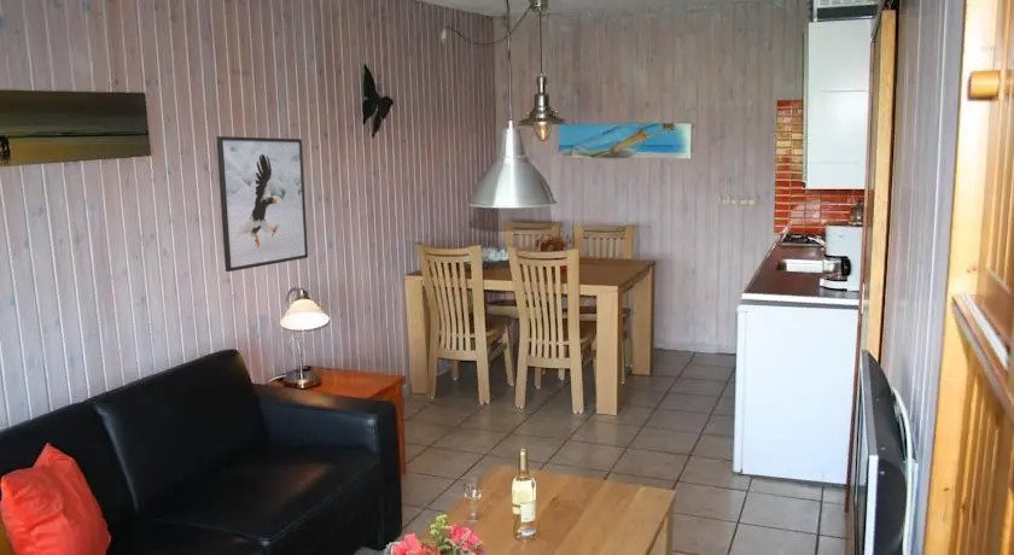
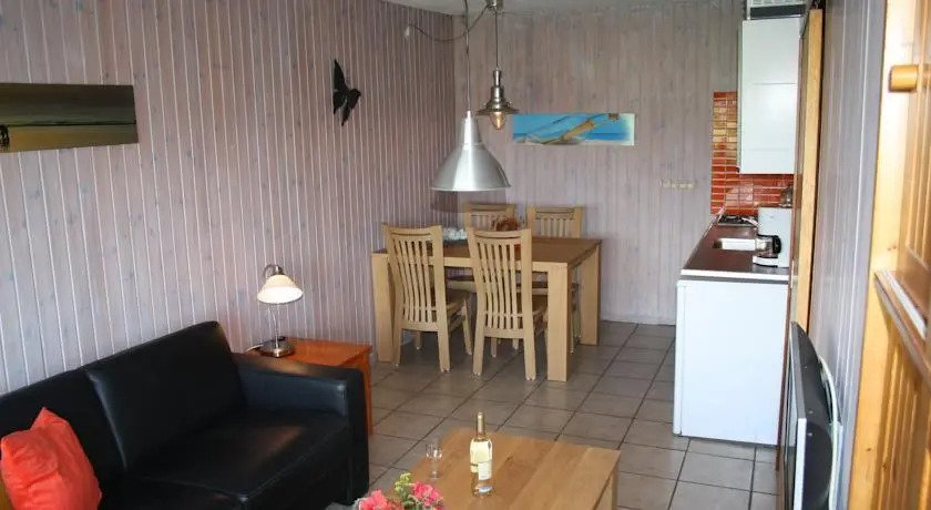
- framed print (266, 201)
